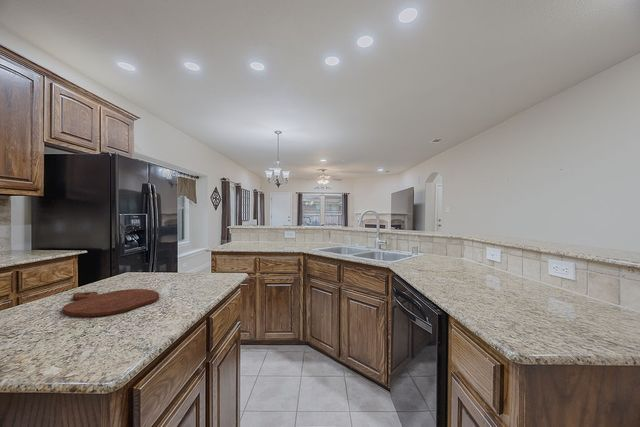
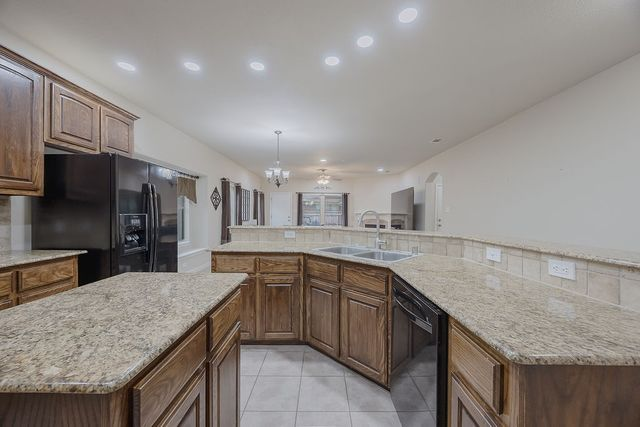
- cutting board (106, 299)
